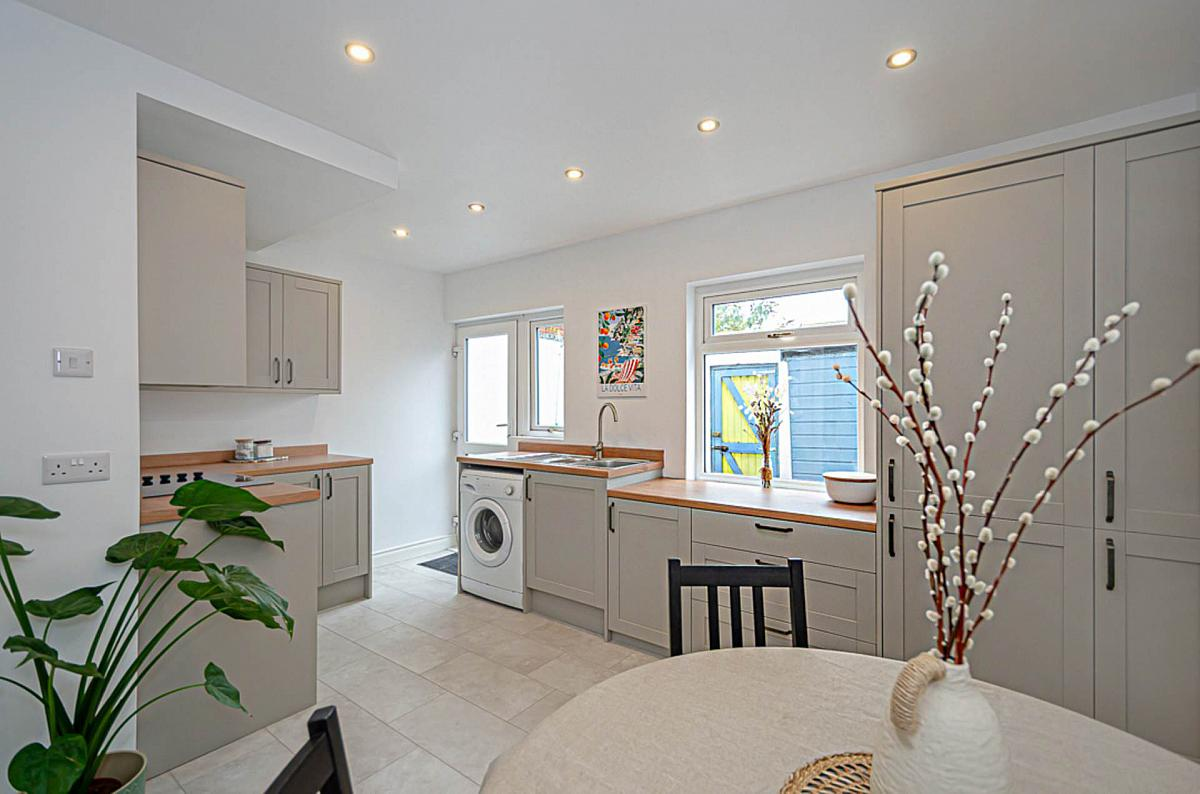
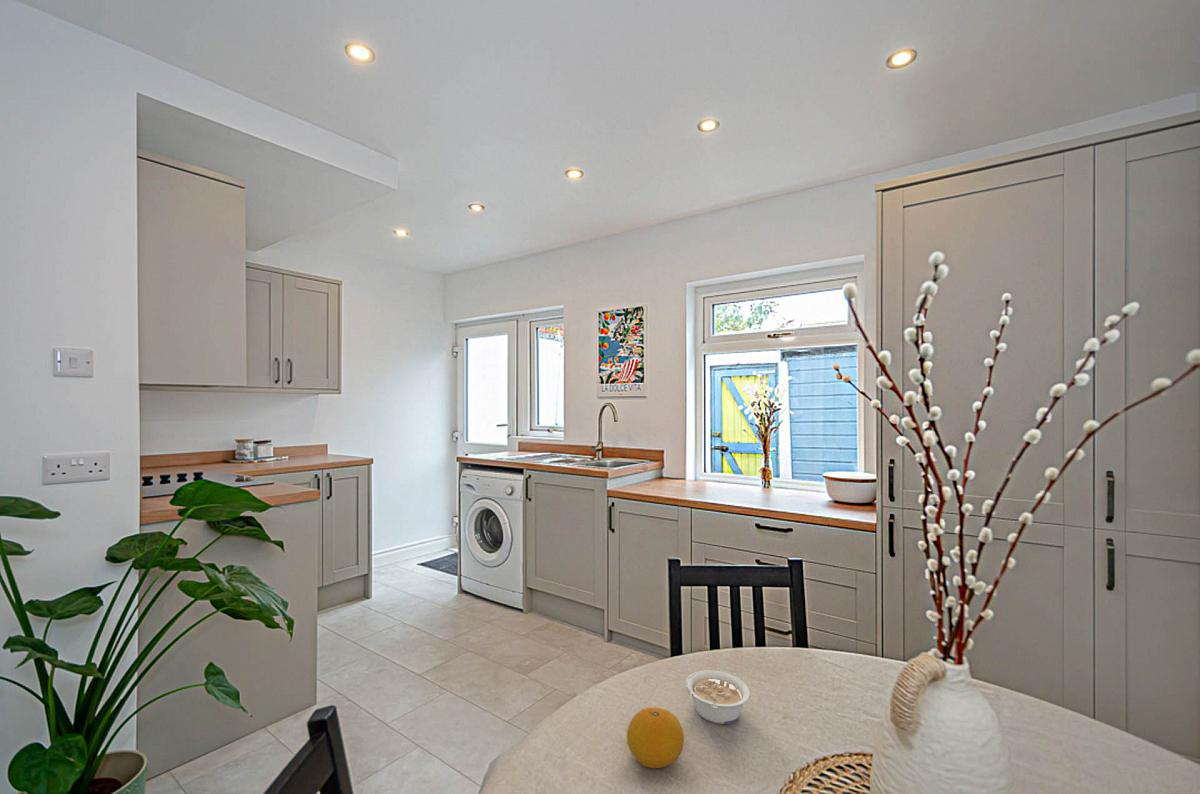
+ fruit (655, 735)
+ legume (718, 698)
